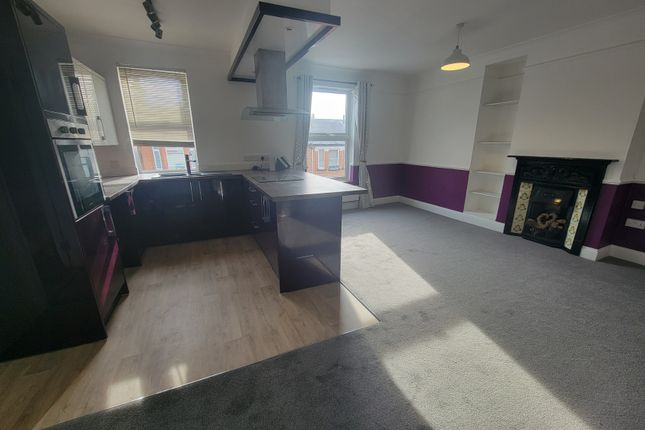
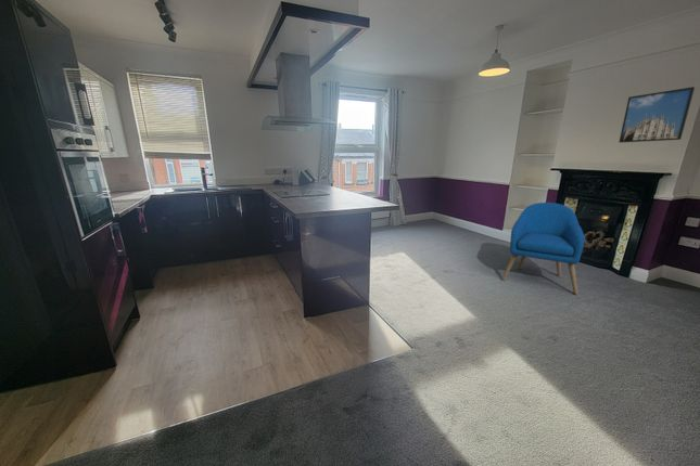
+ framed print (653, 117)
+ armchair (544, 243)
